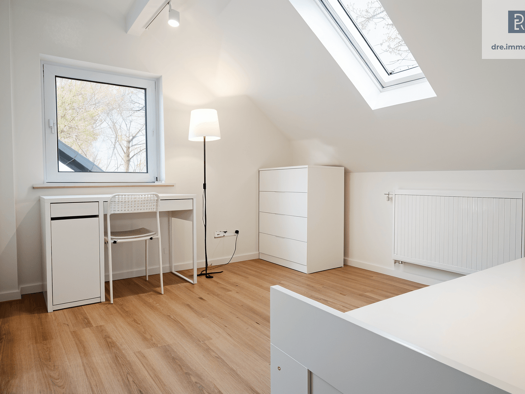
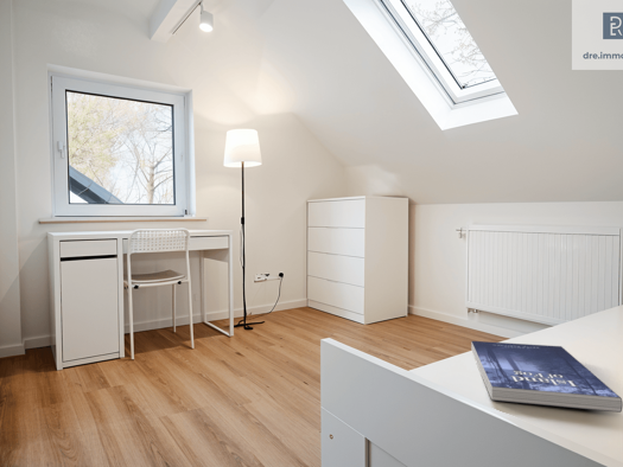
+ book (532, 369)
